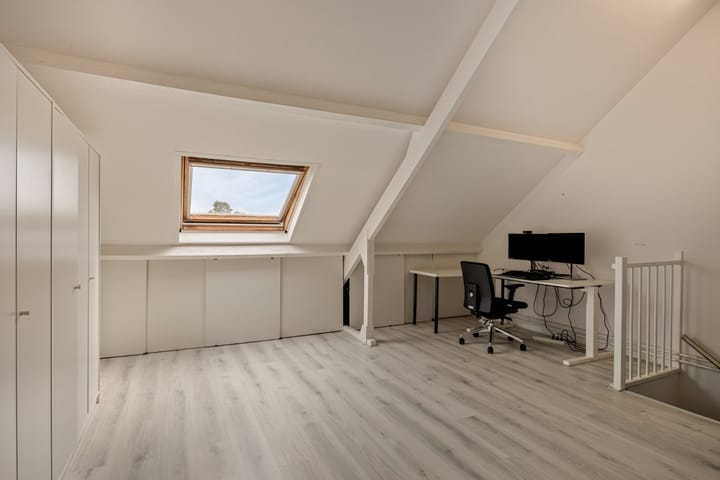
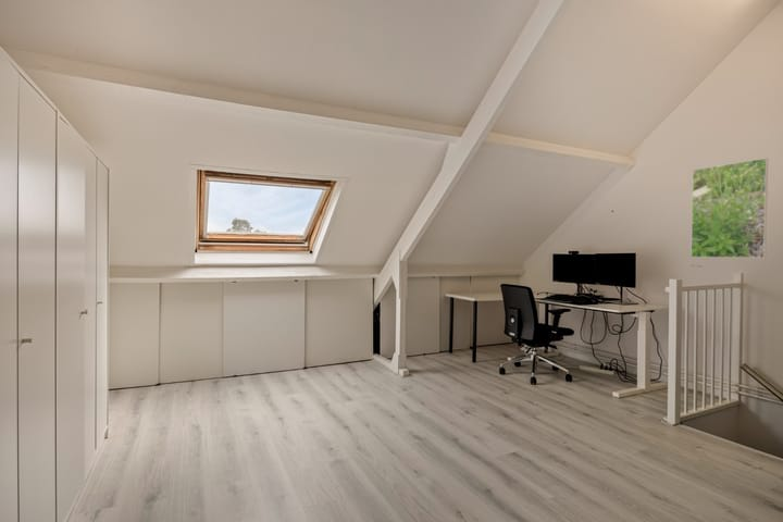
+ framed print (726, 211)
